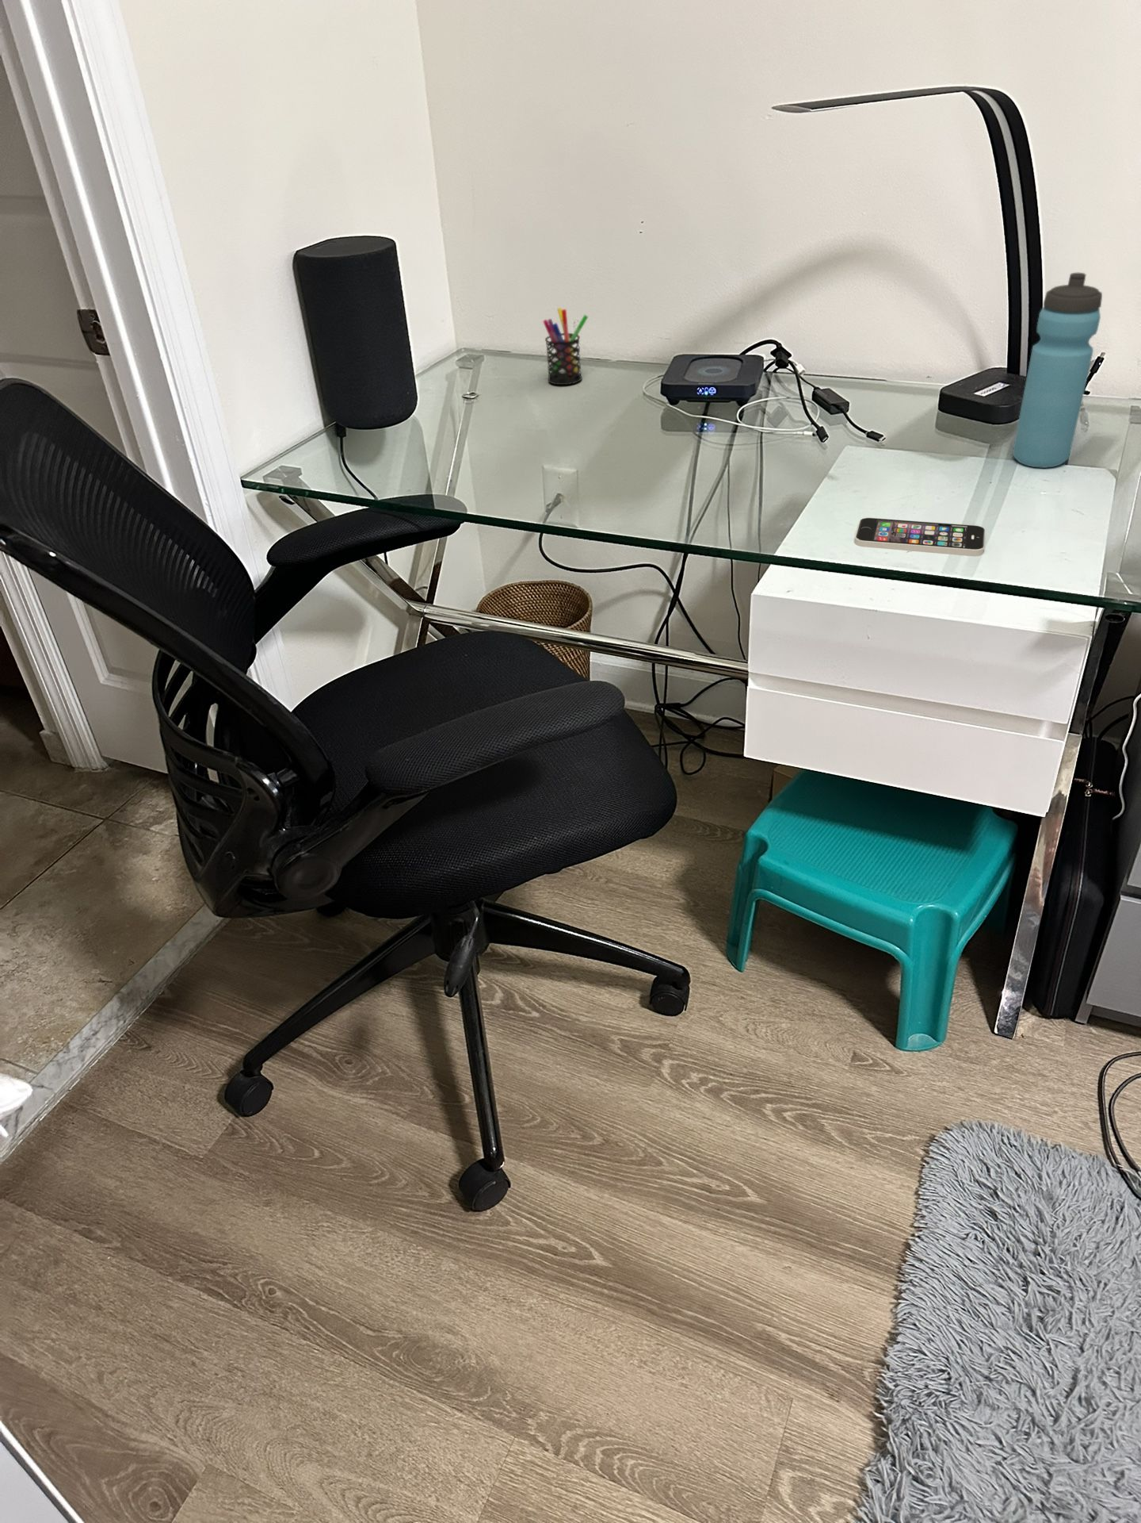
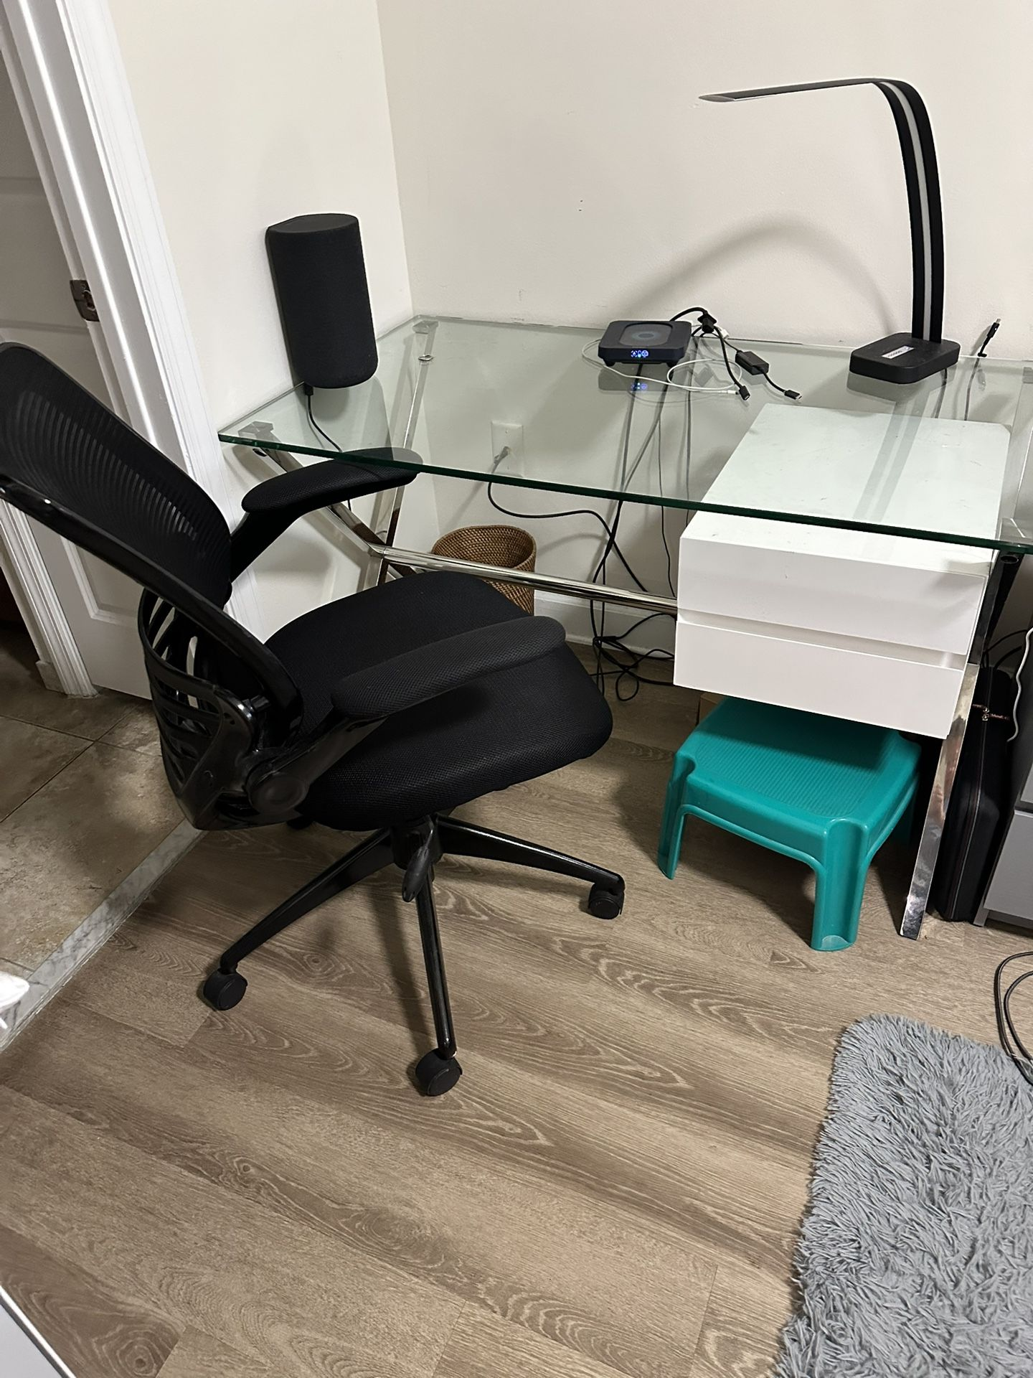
- smartphone (919, 537)
- pen holder (567, 343)
- water bottle (1058, 372)
